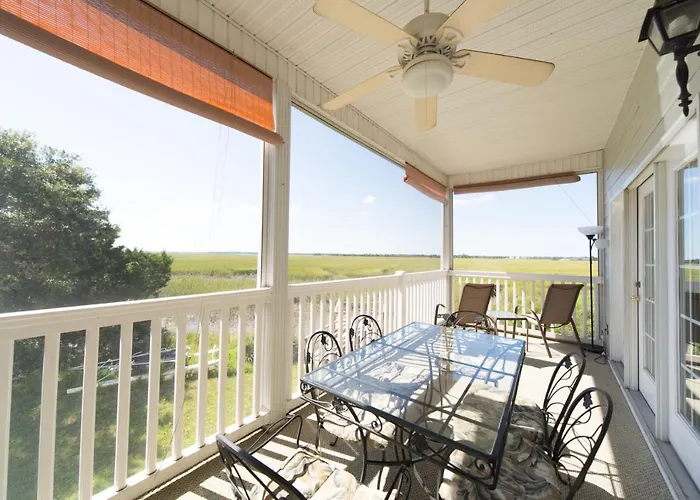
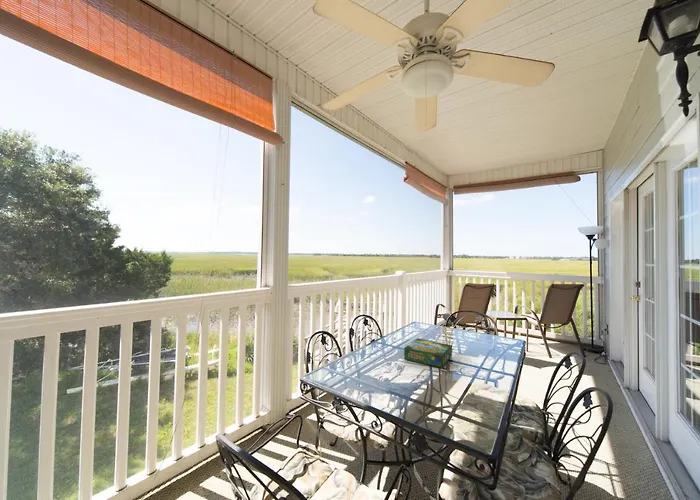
+ board game (428, 351)
